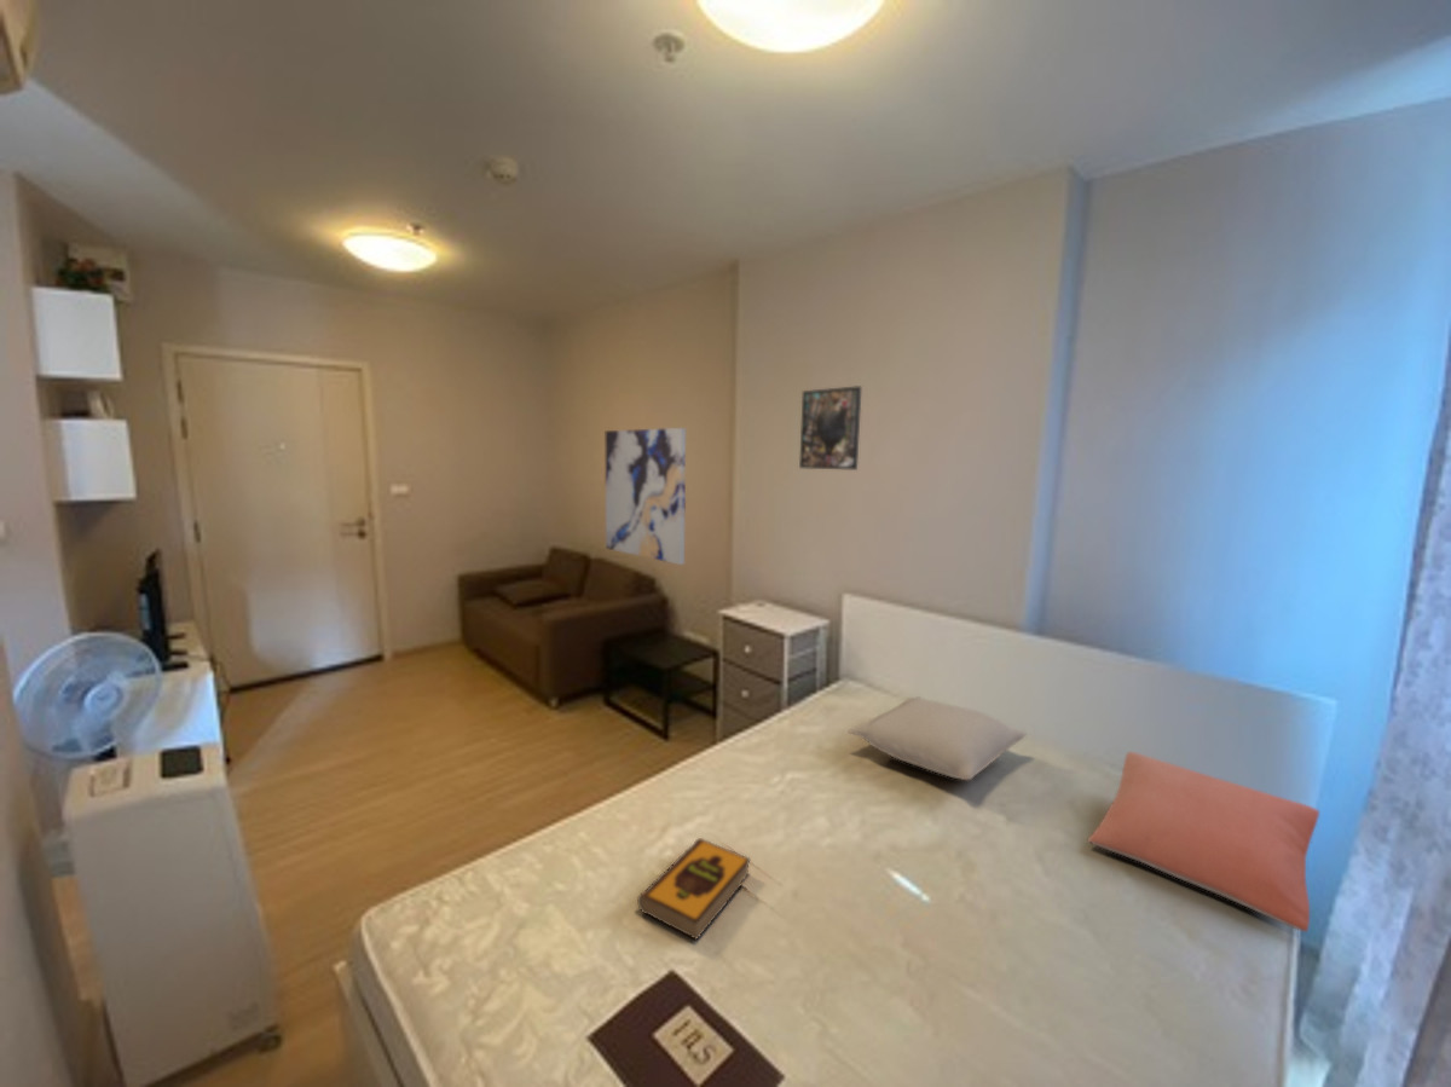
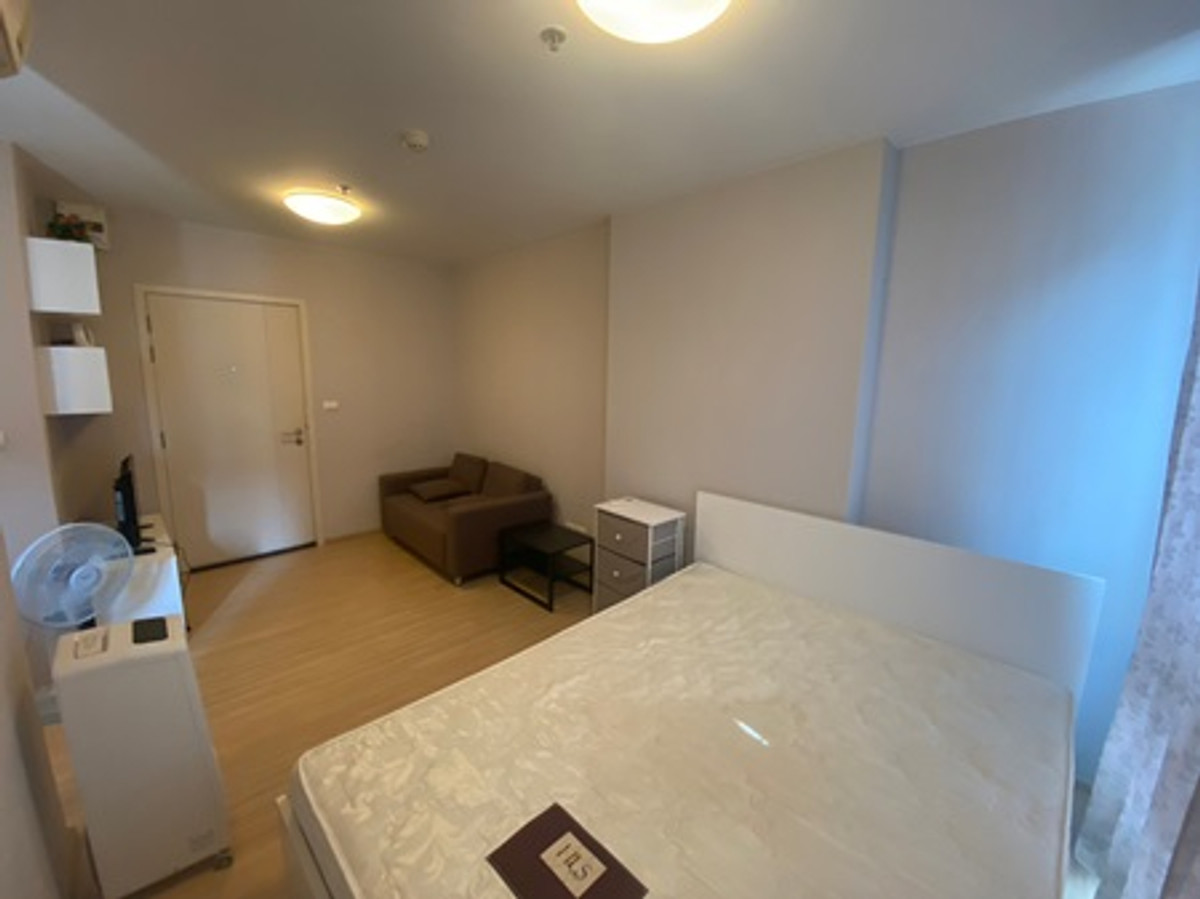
- hardback book (695, 883)
- pillow (1201, 826)
- wall art (642, 493)
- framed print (828, 429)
- pillow (935, 733)
